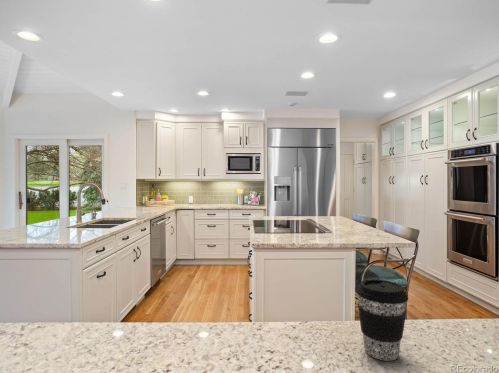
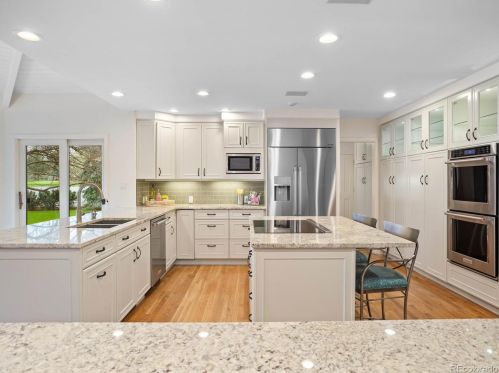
- coffee cup (381, 318)
